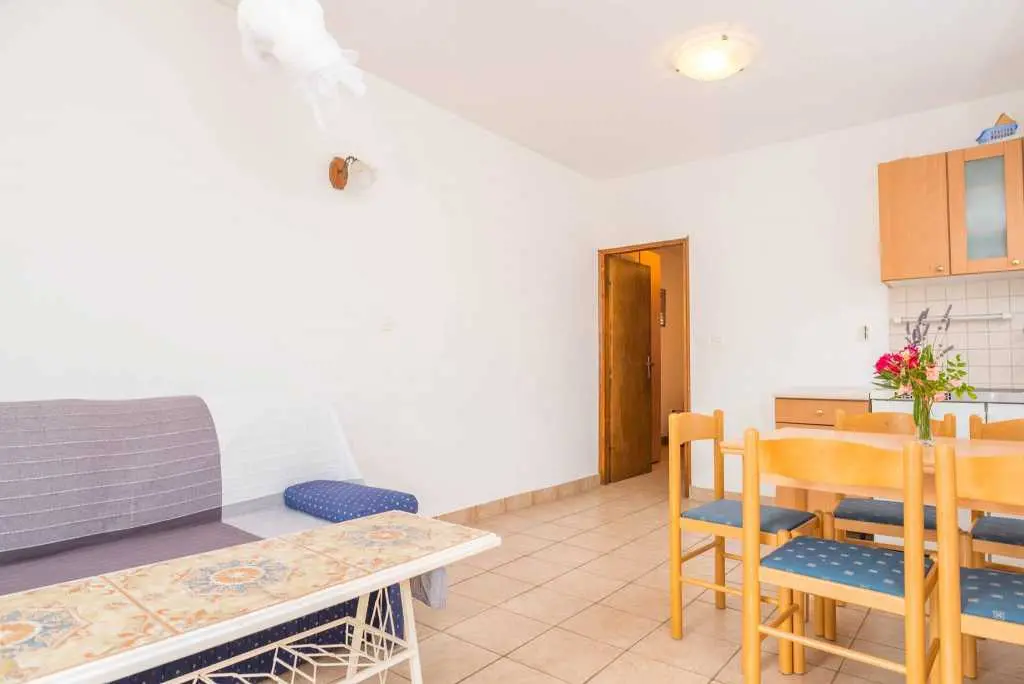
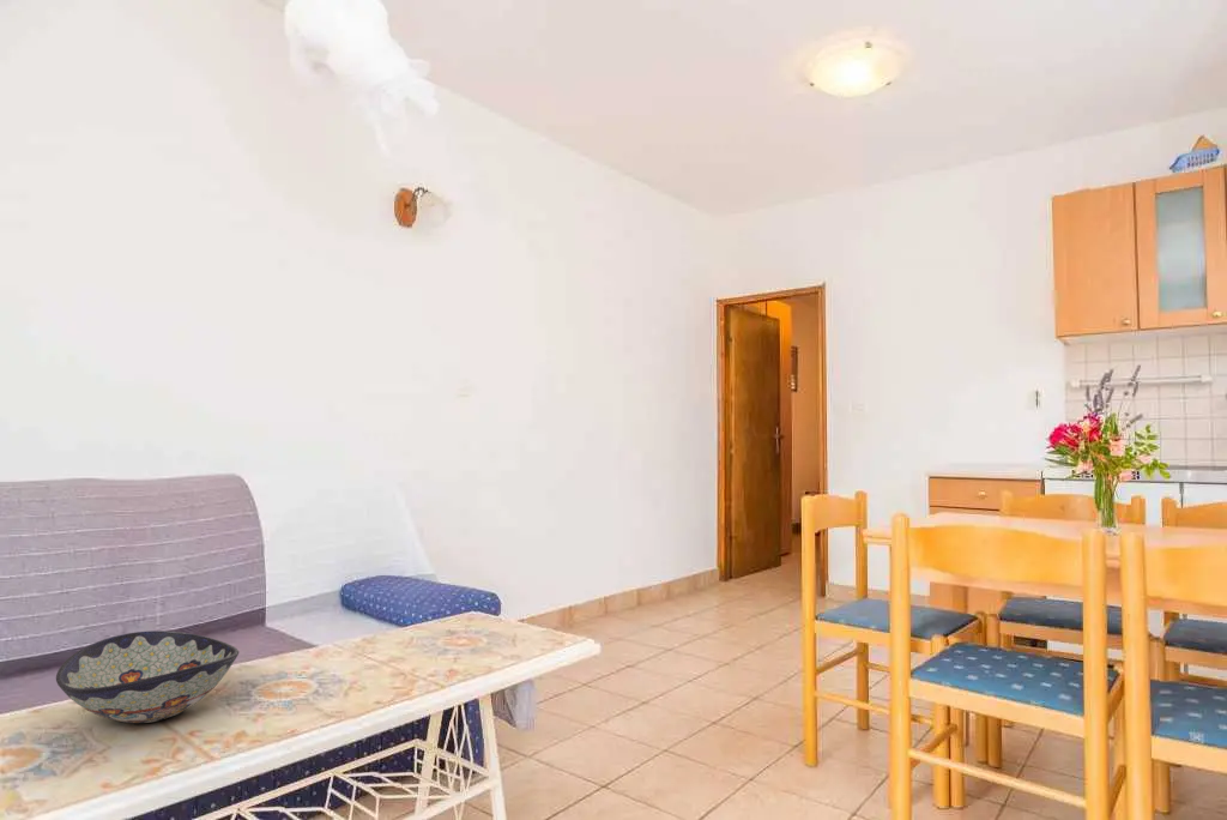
+ decorative bowl (151, 681)
